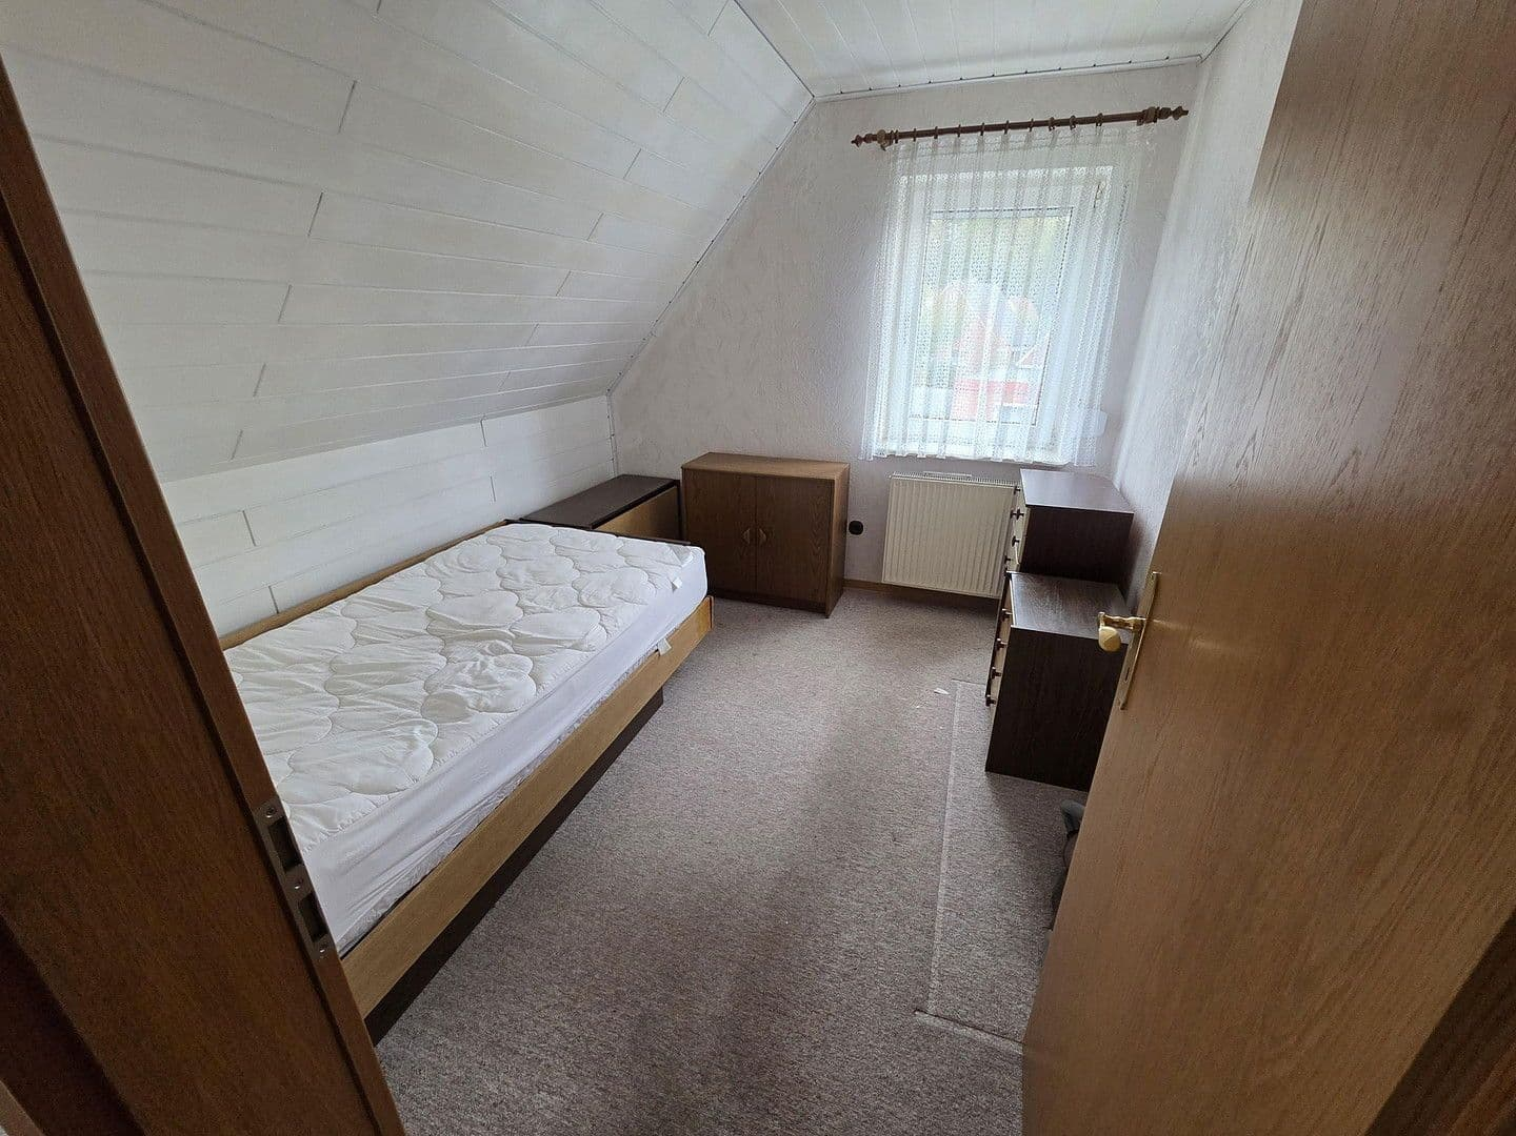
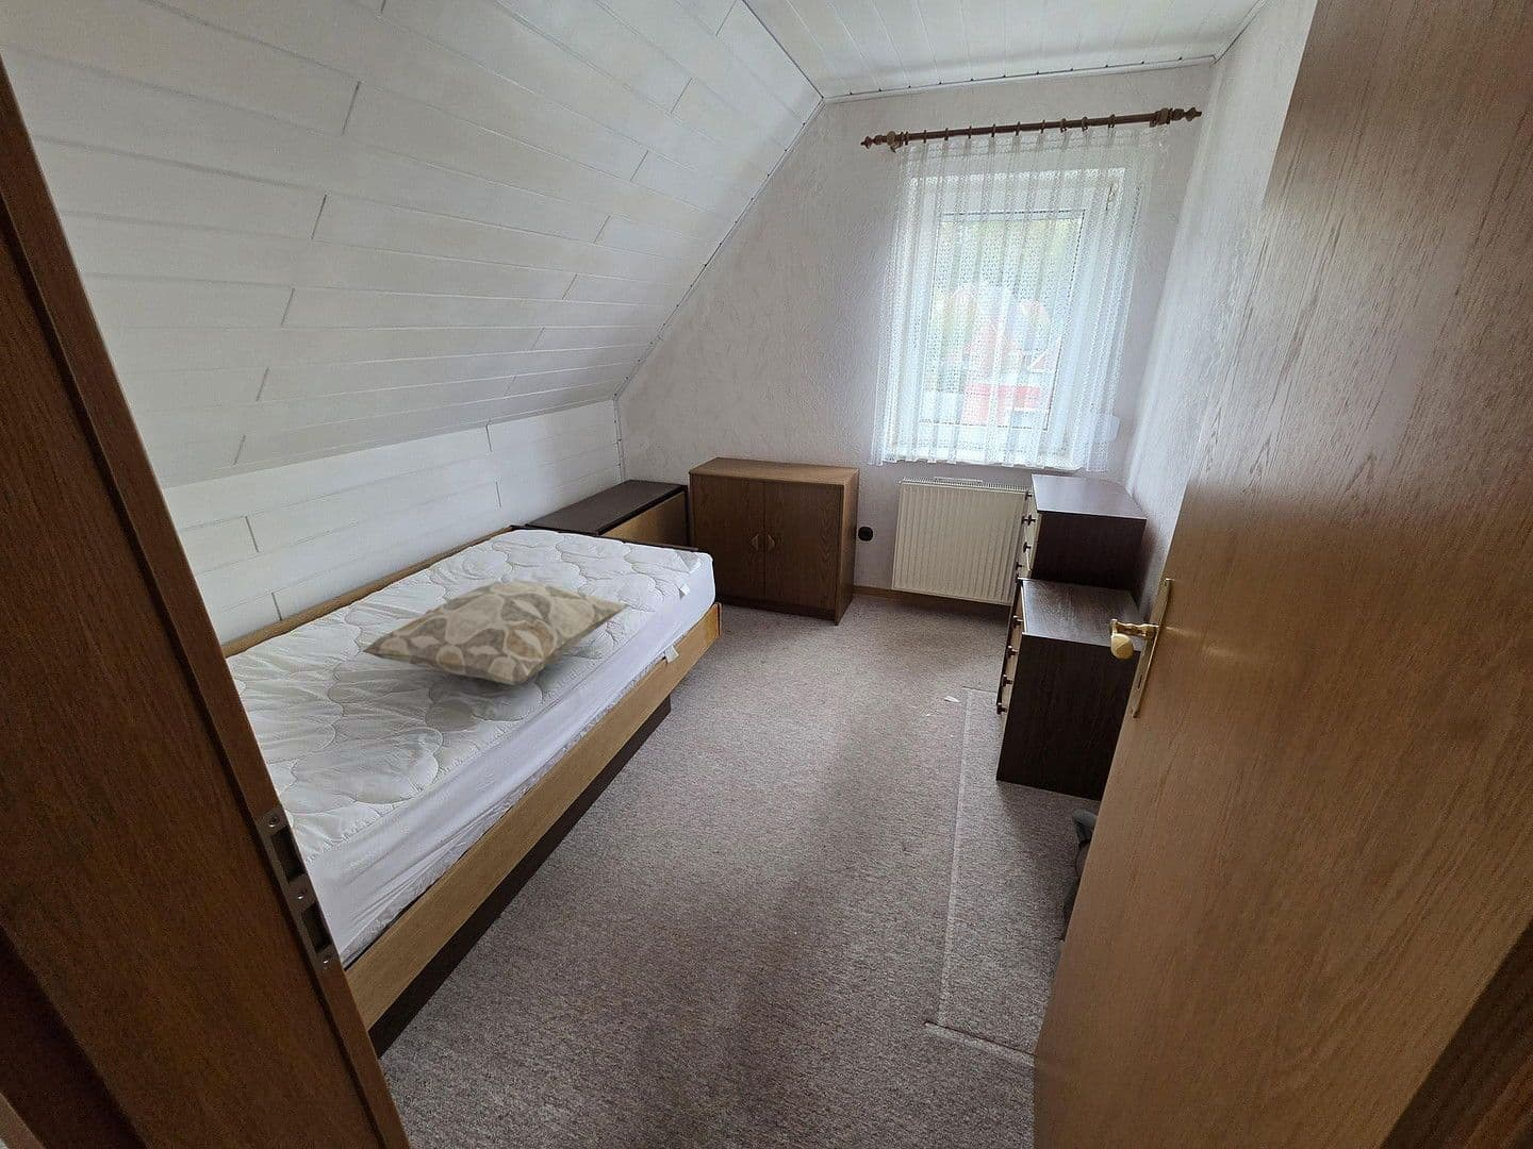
+ decorative pillow (506, 625)
